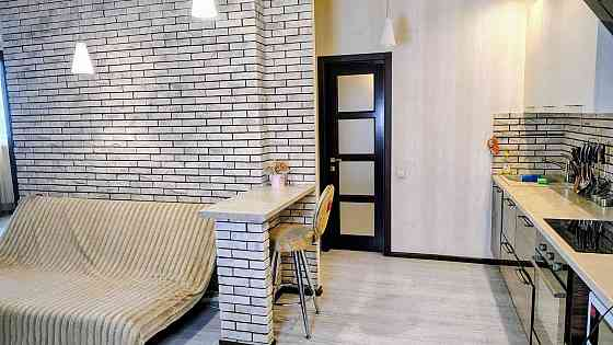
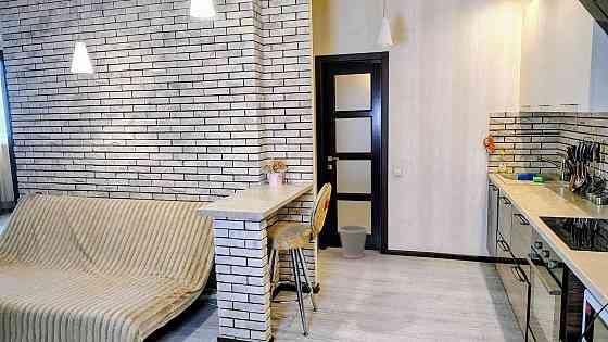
+ wastebasket (353, 241)
